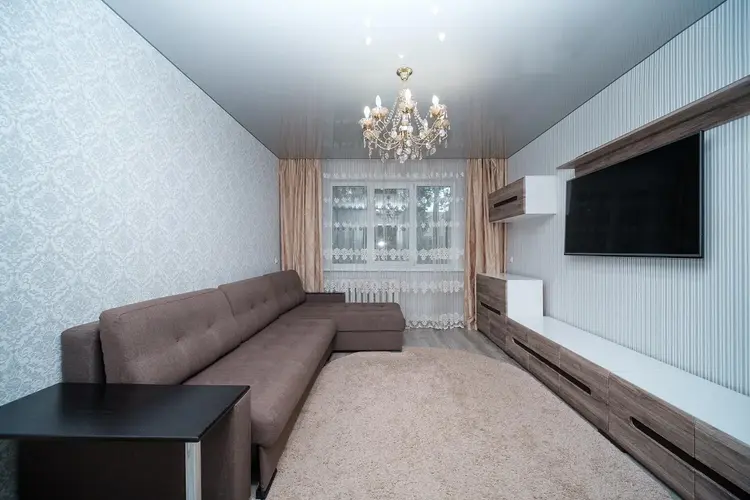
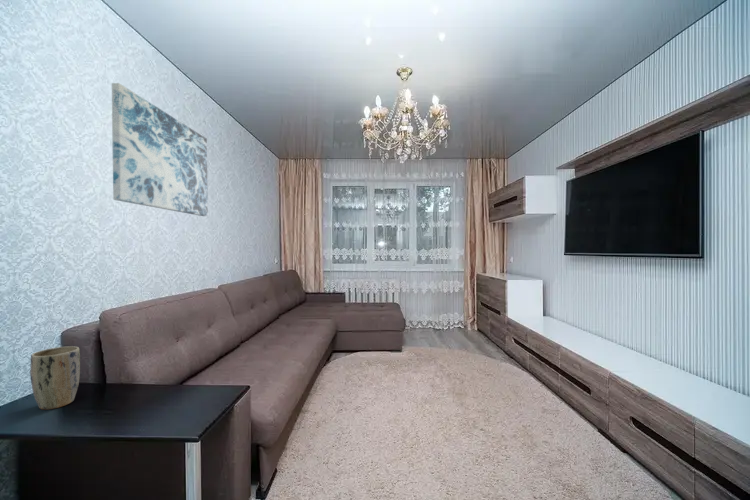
+ plant pot (56, 377)
+ wall art (169, 163)
